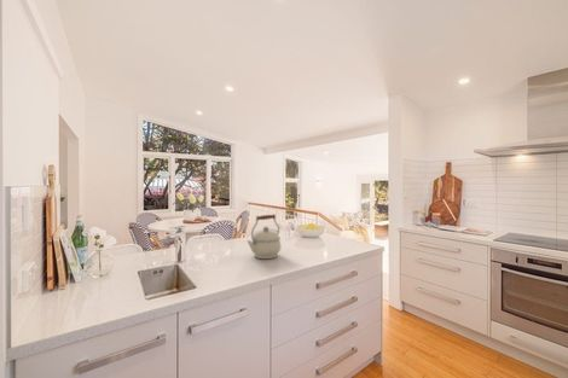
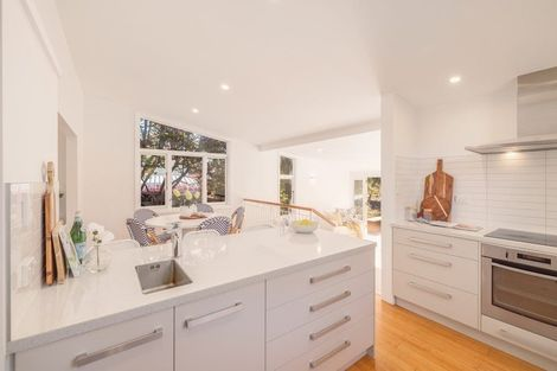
- kettle (263, 235)
